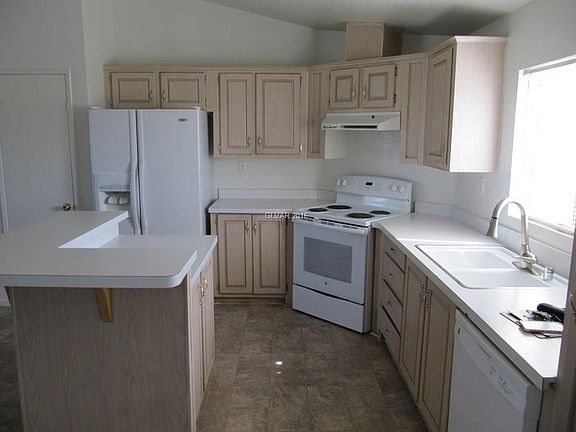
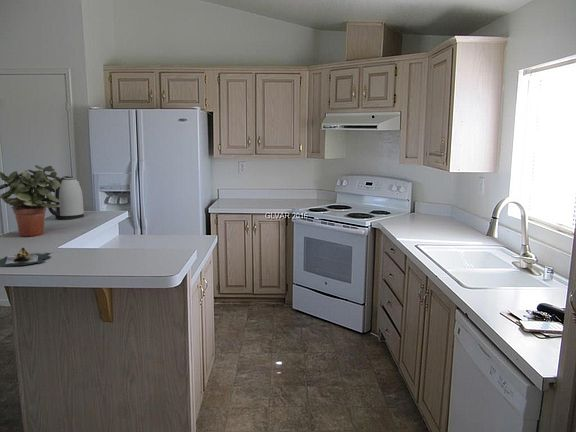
+ kettle (64, 197)
+ banana bunch (23, 254)
+ potted plant (28, 200)
